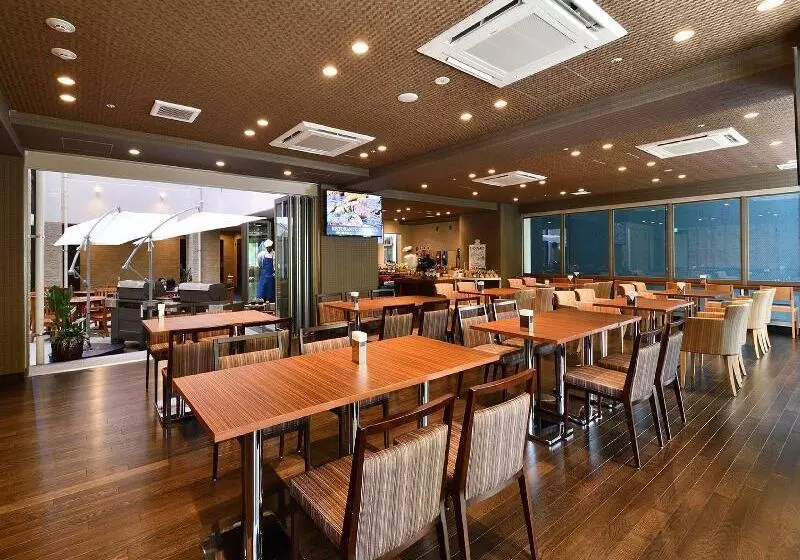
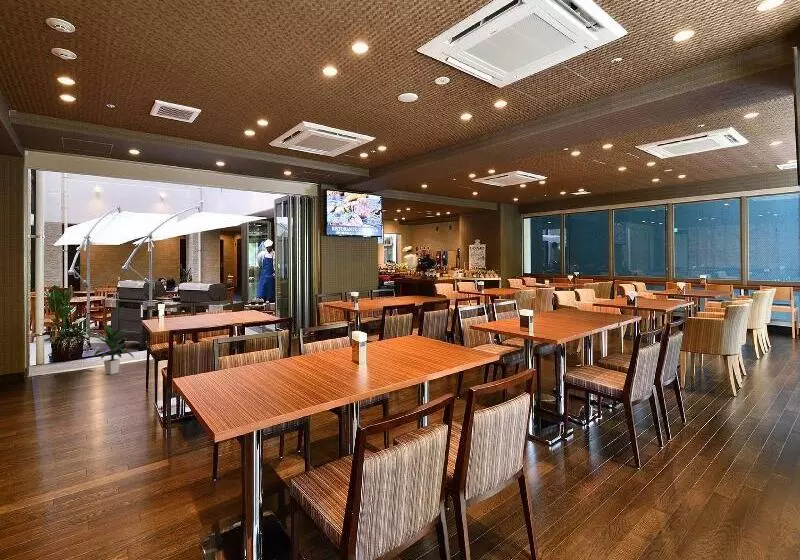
+ indoor plant (114, 348)
